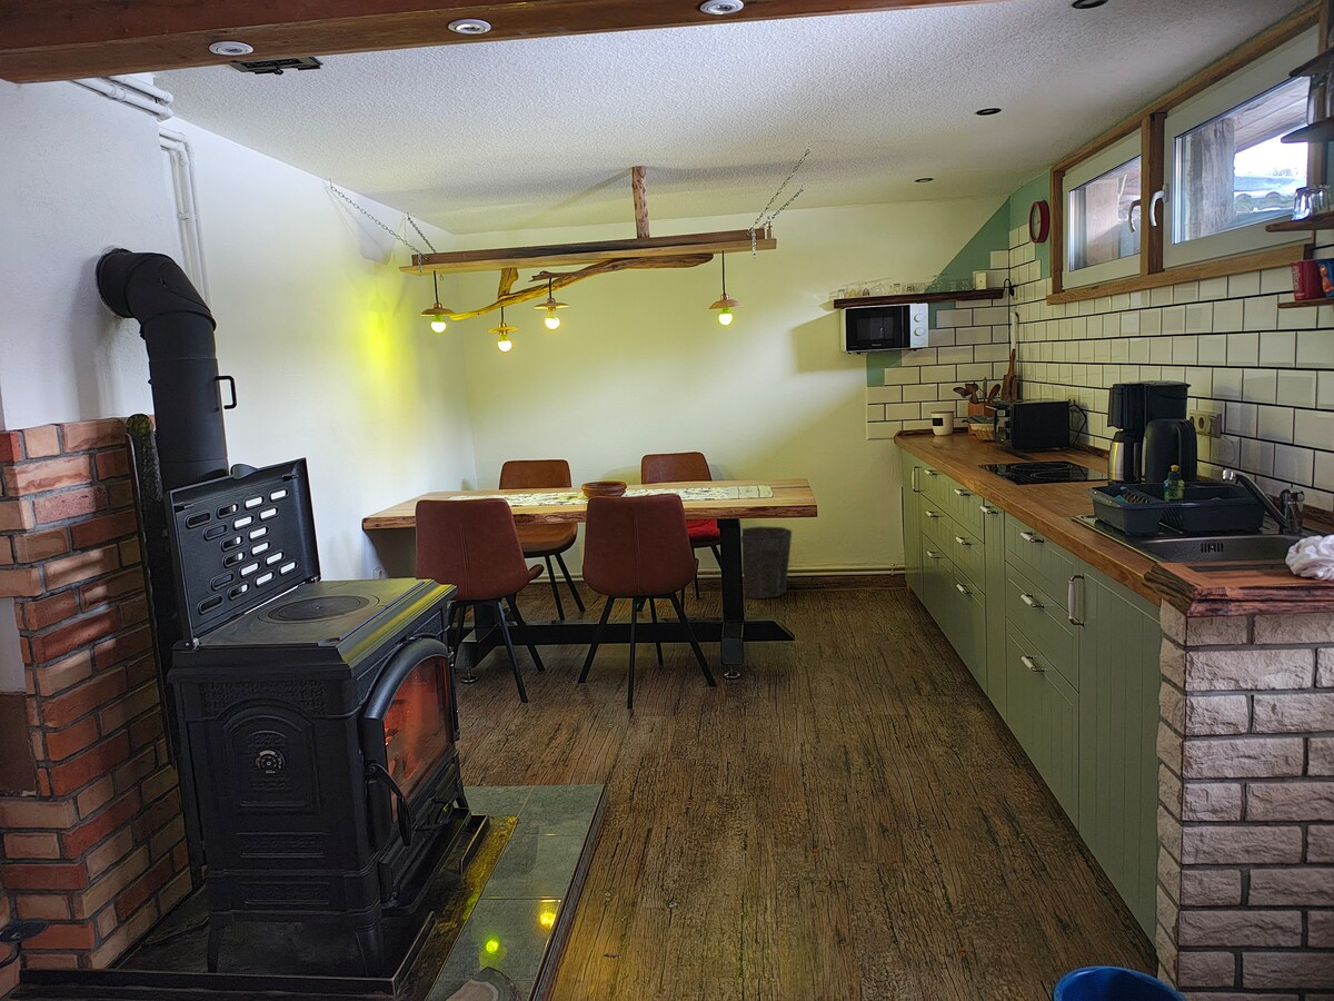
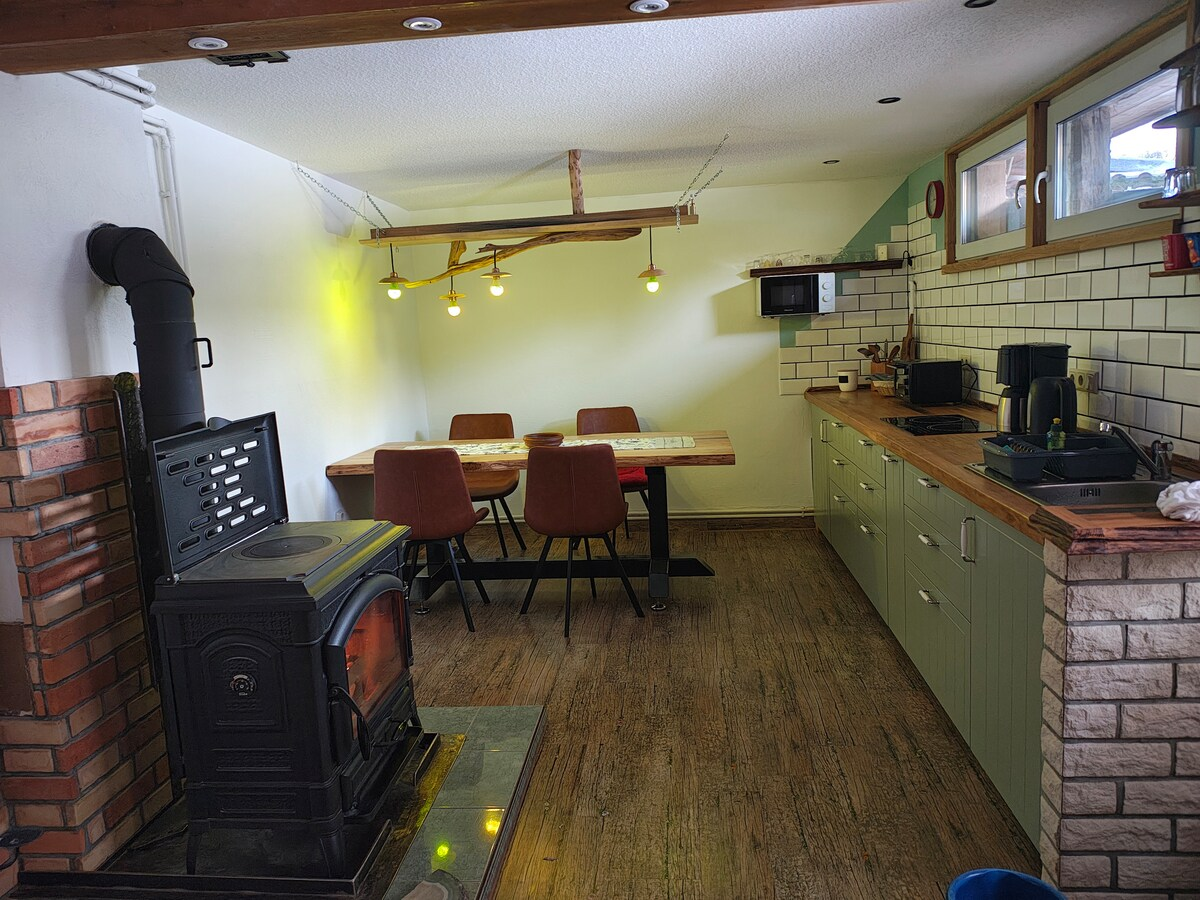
- waste bin (759, 562)
